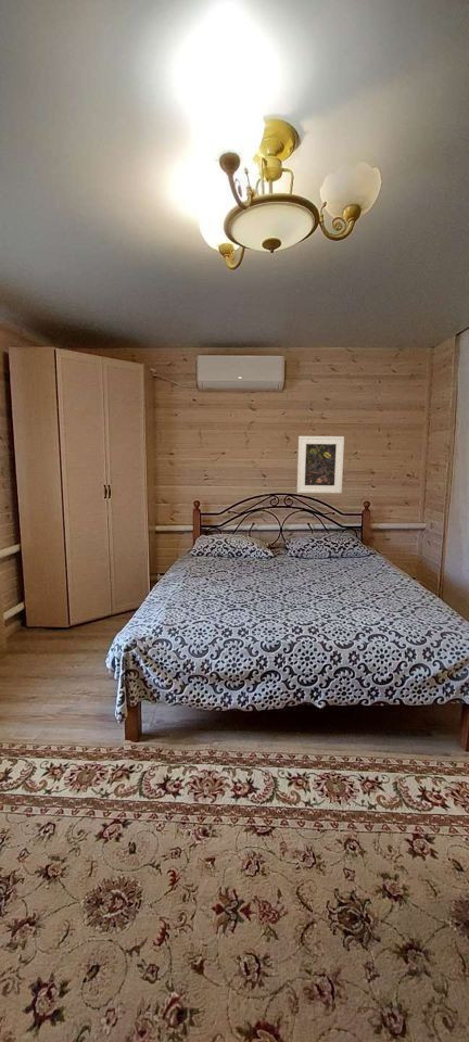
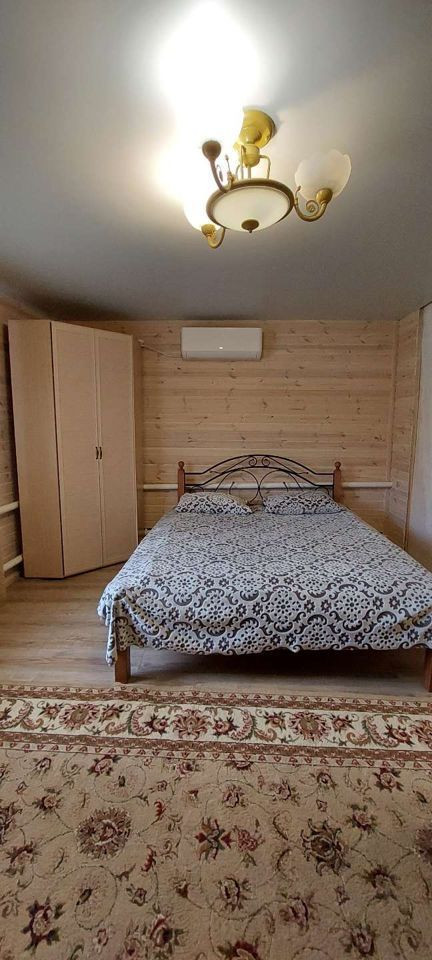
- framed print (319, 465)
